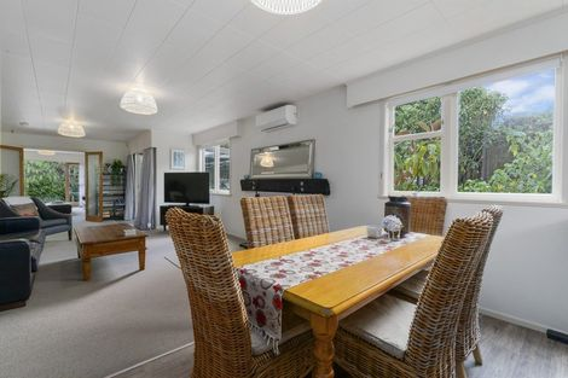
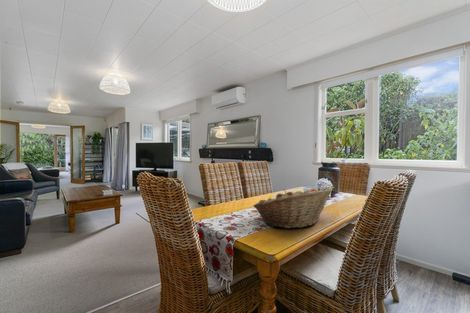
+ fruit basket (293, 203)
